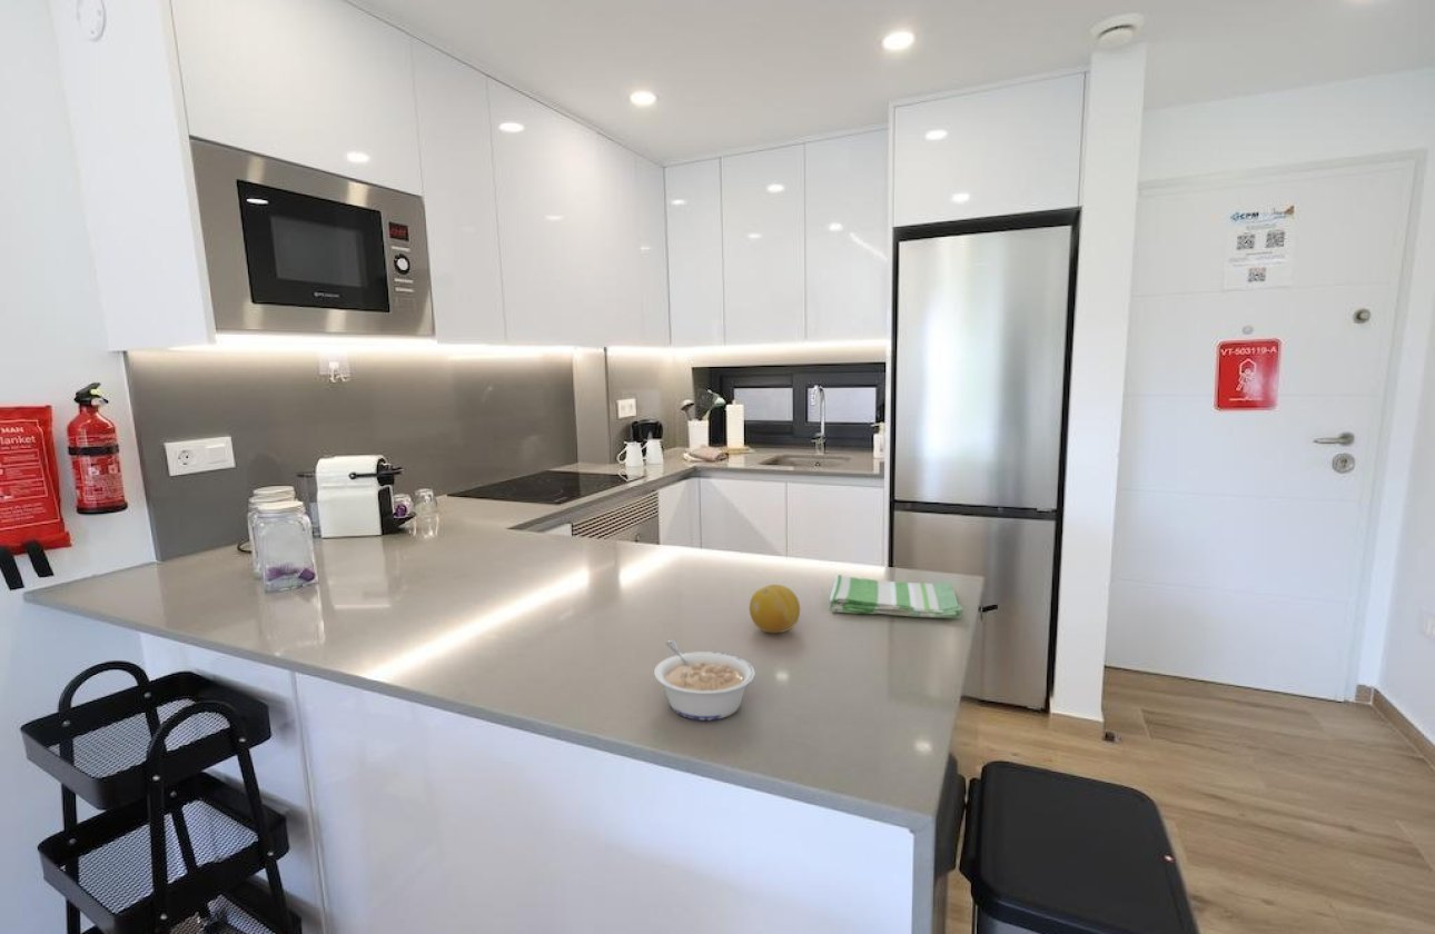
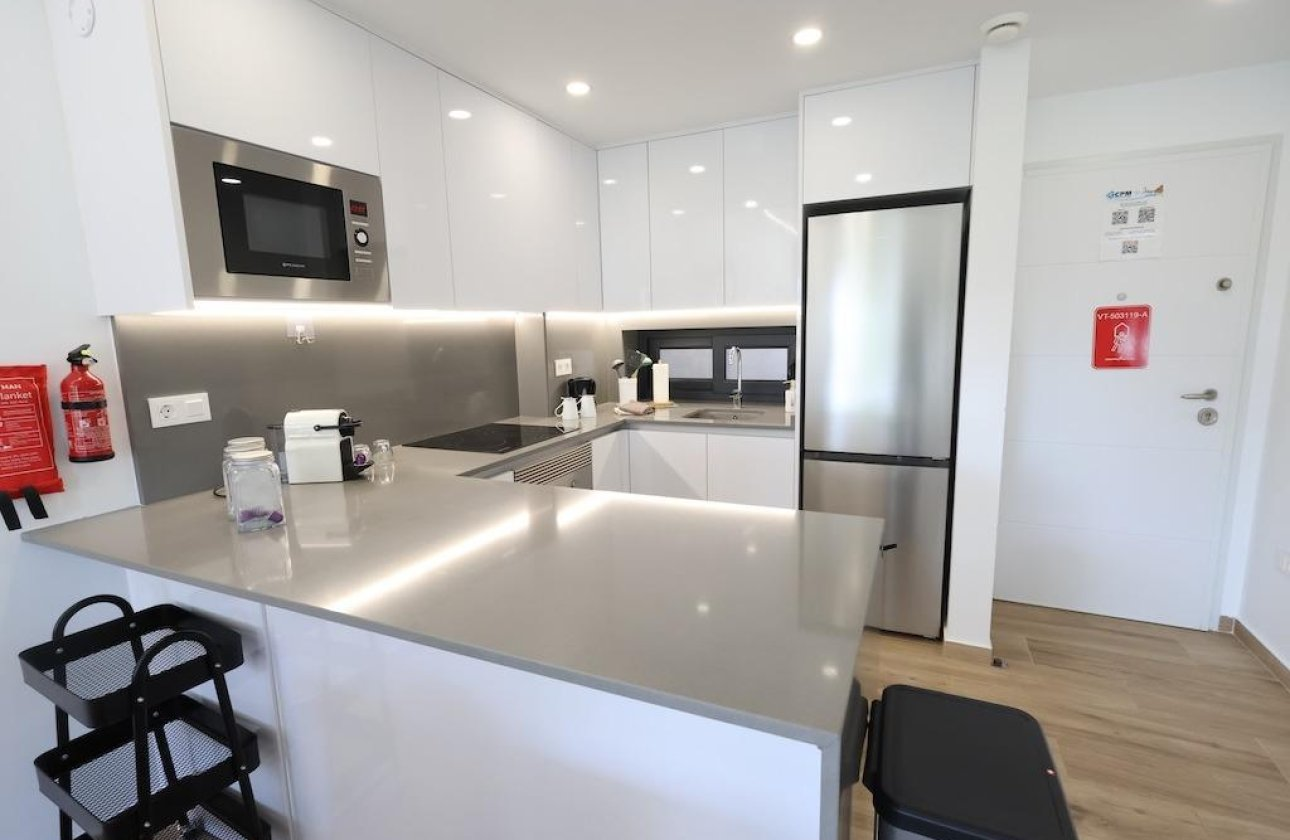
- fruit (774, 608)
- dish towel (892, 594)
- legume (700, 683)
